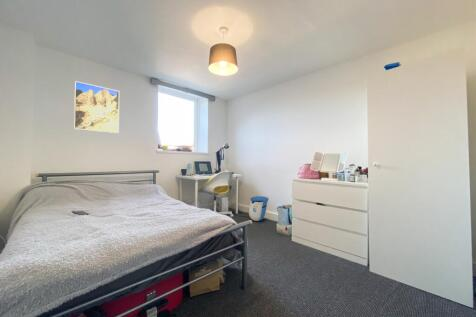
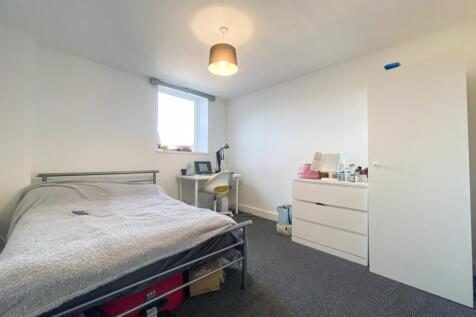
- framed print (98, 108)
- sun visor (258, 209)
